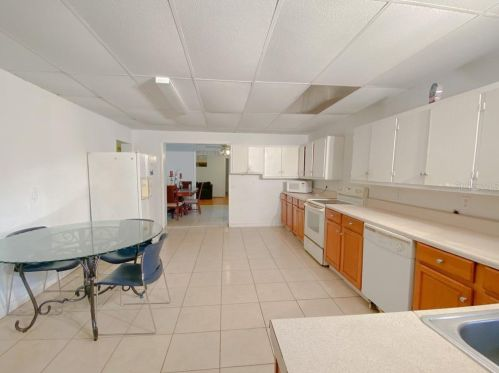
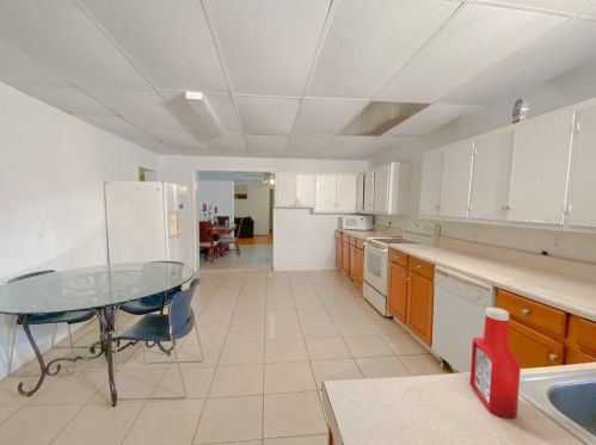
+ soap bottle (493, 354)
